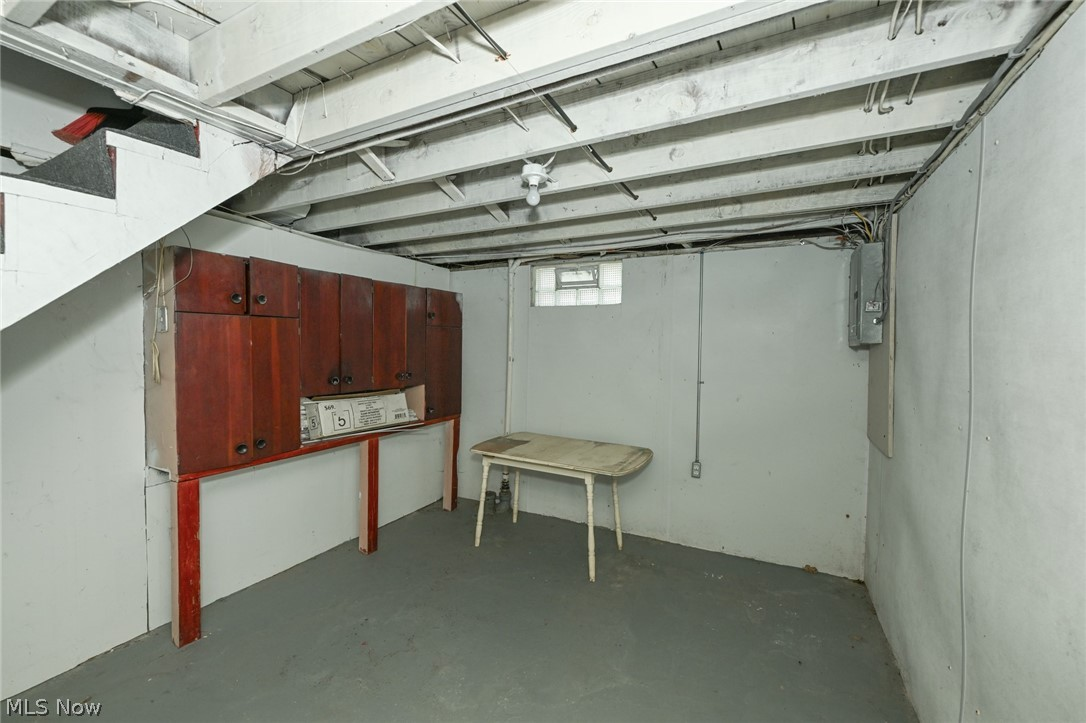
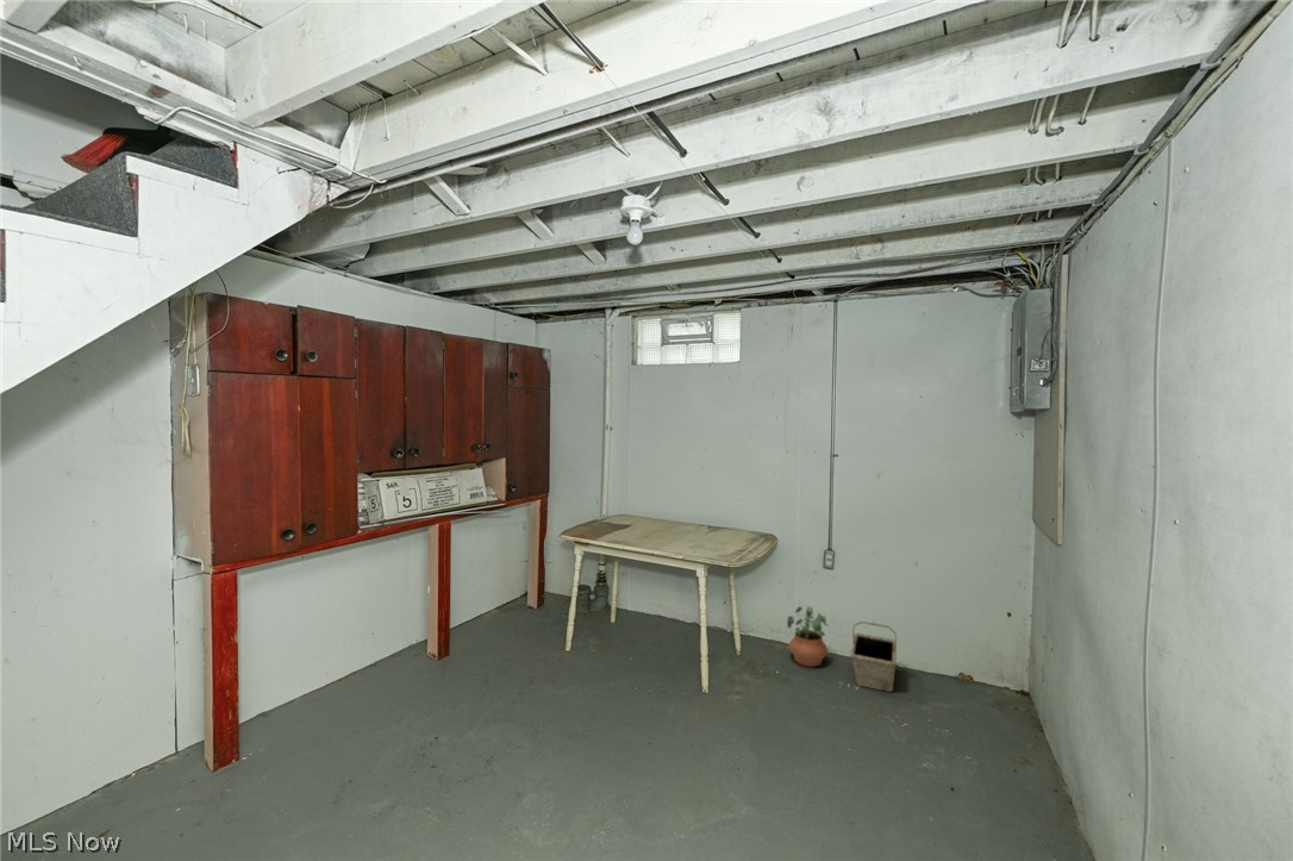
+ basket (874, 650)
+ potted plant (808, 632)
